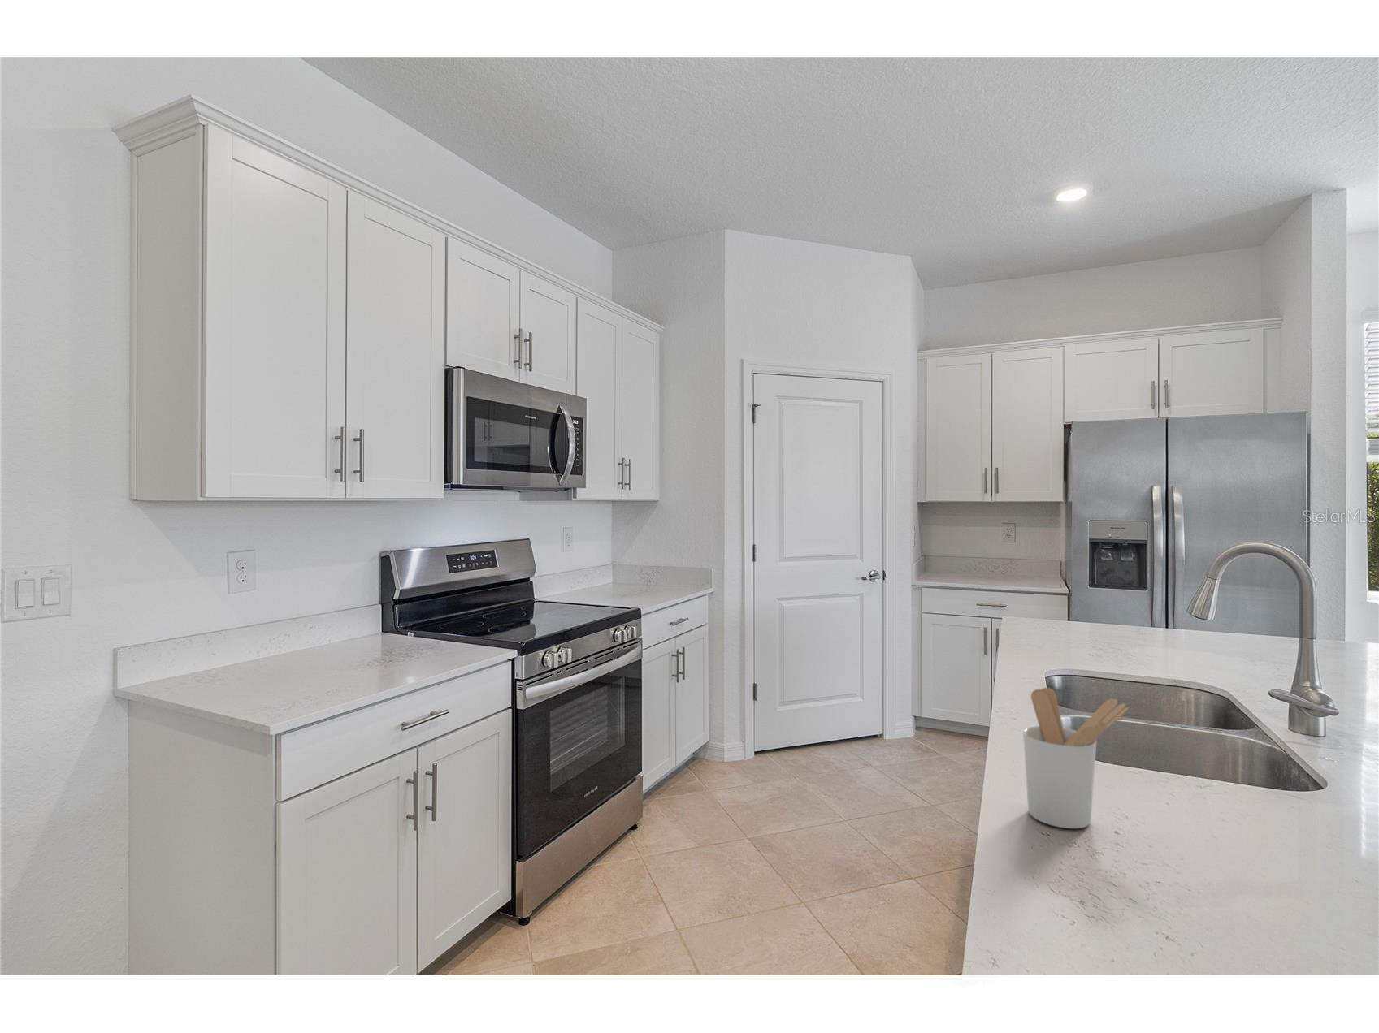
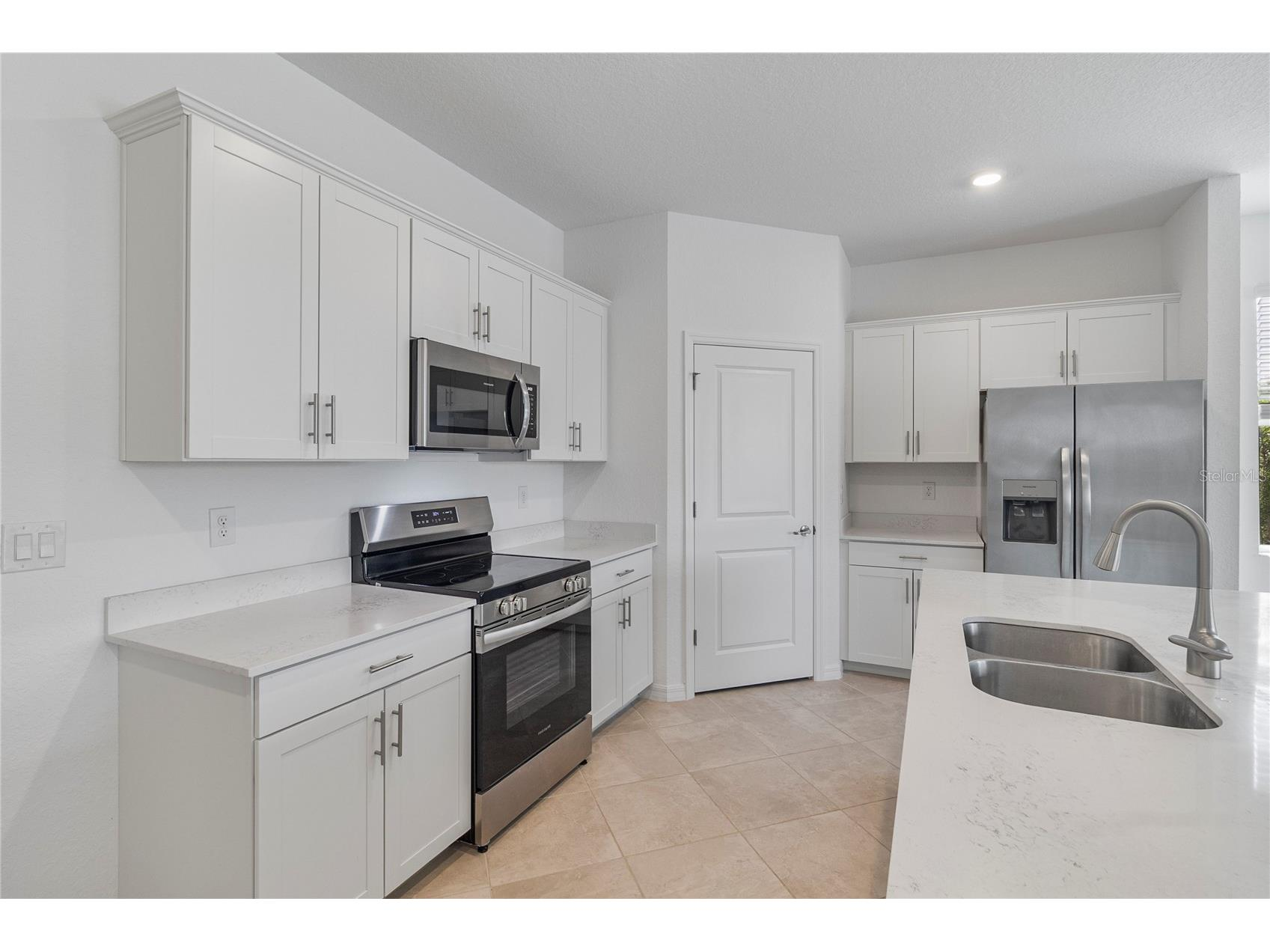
- utensil holder (1076, 756)
